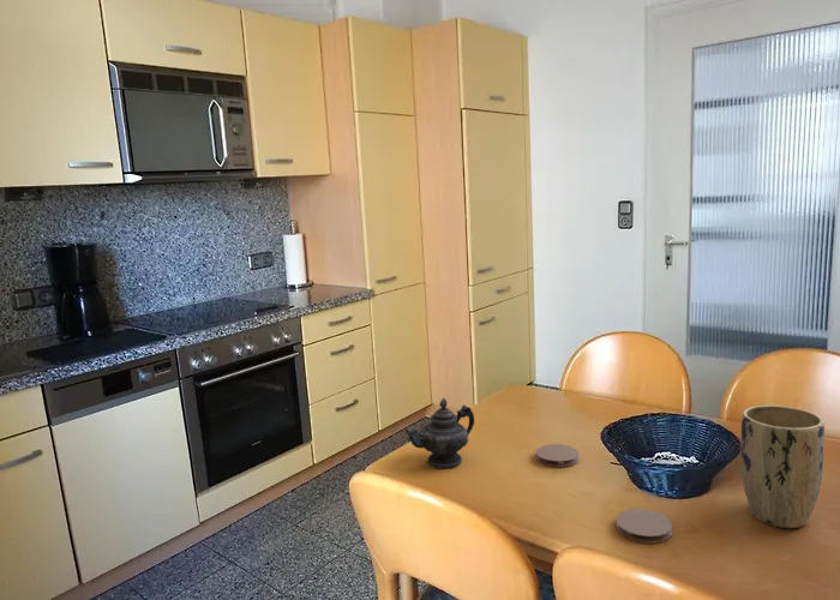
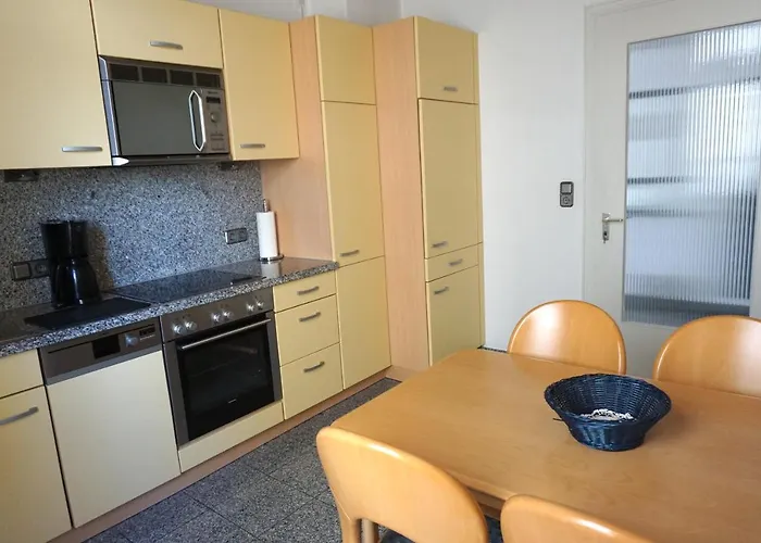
- coaster (557, 455)
- plant pot (780, 466)
- coaster (643, 524)
- teapot (442, 430)
